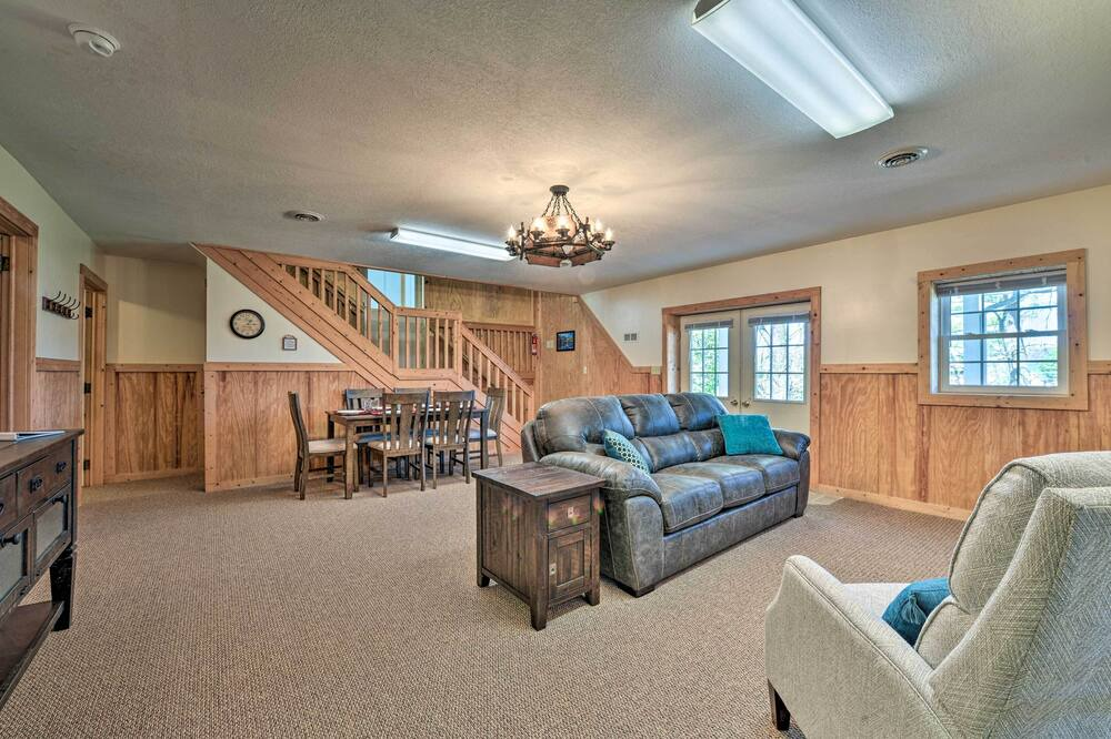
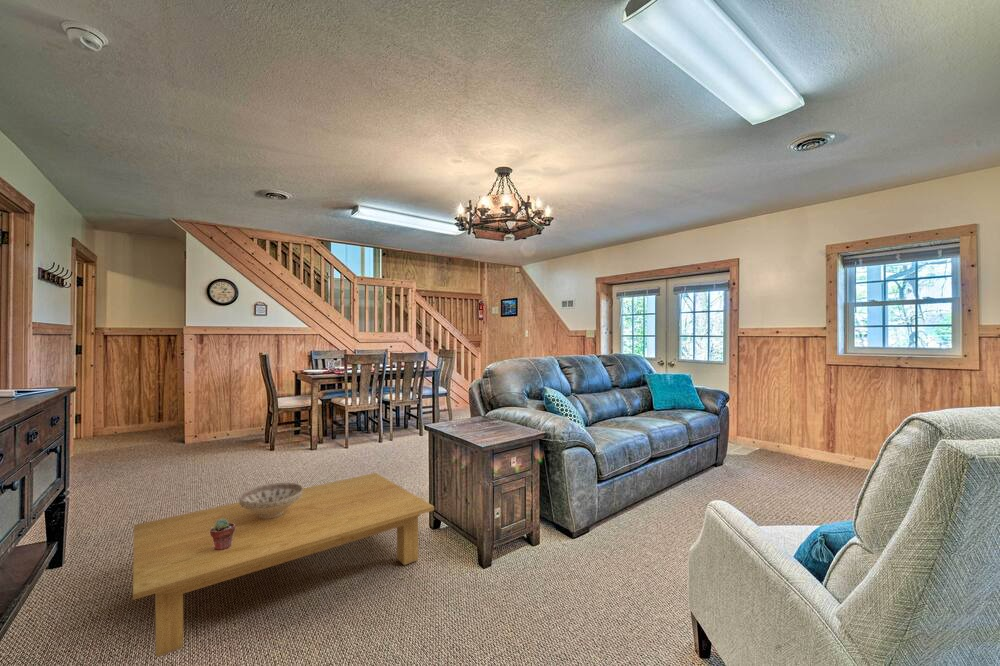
+ potted succulent (222, 532)
+ coffee table (291, 543)
+ decorative bowl (271, 502)
